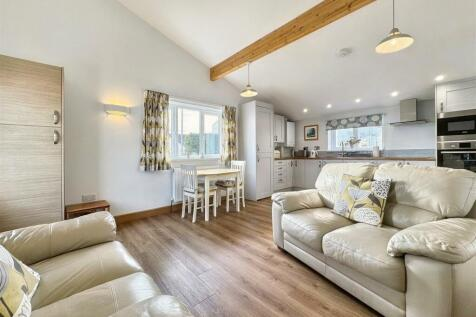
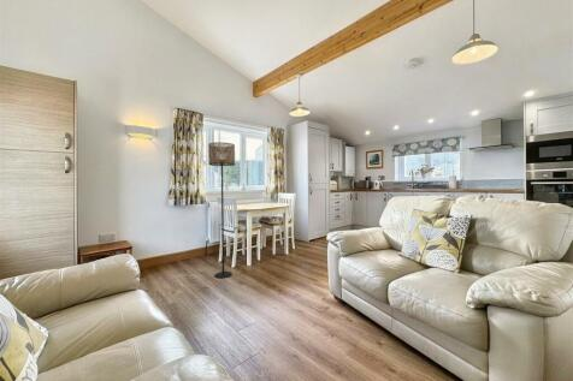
+ floor lamp (221, 209)
